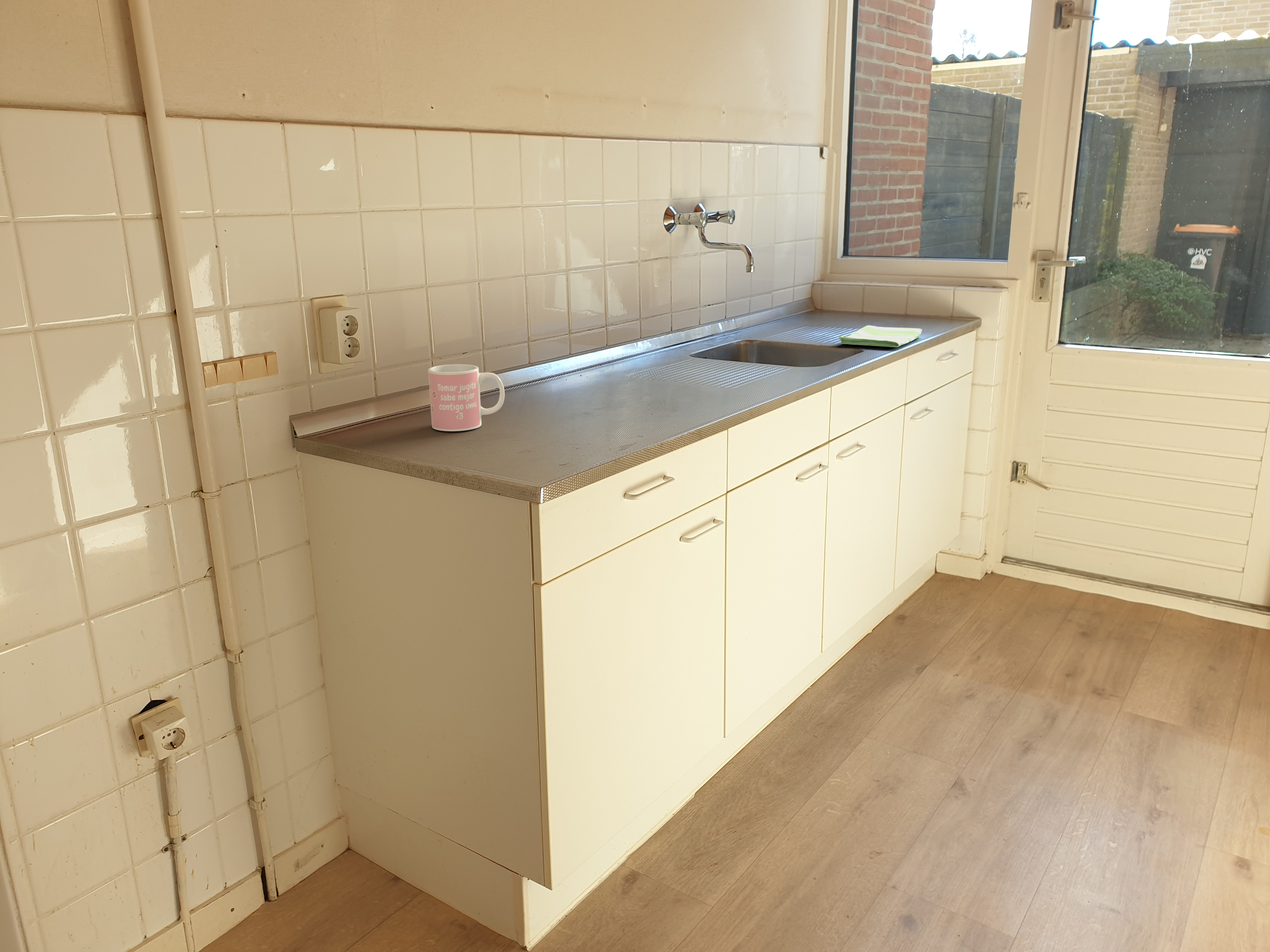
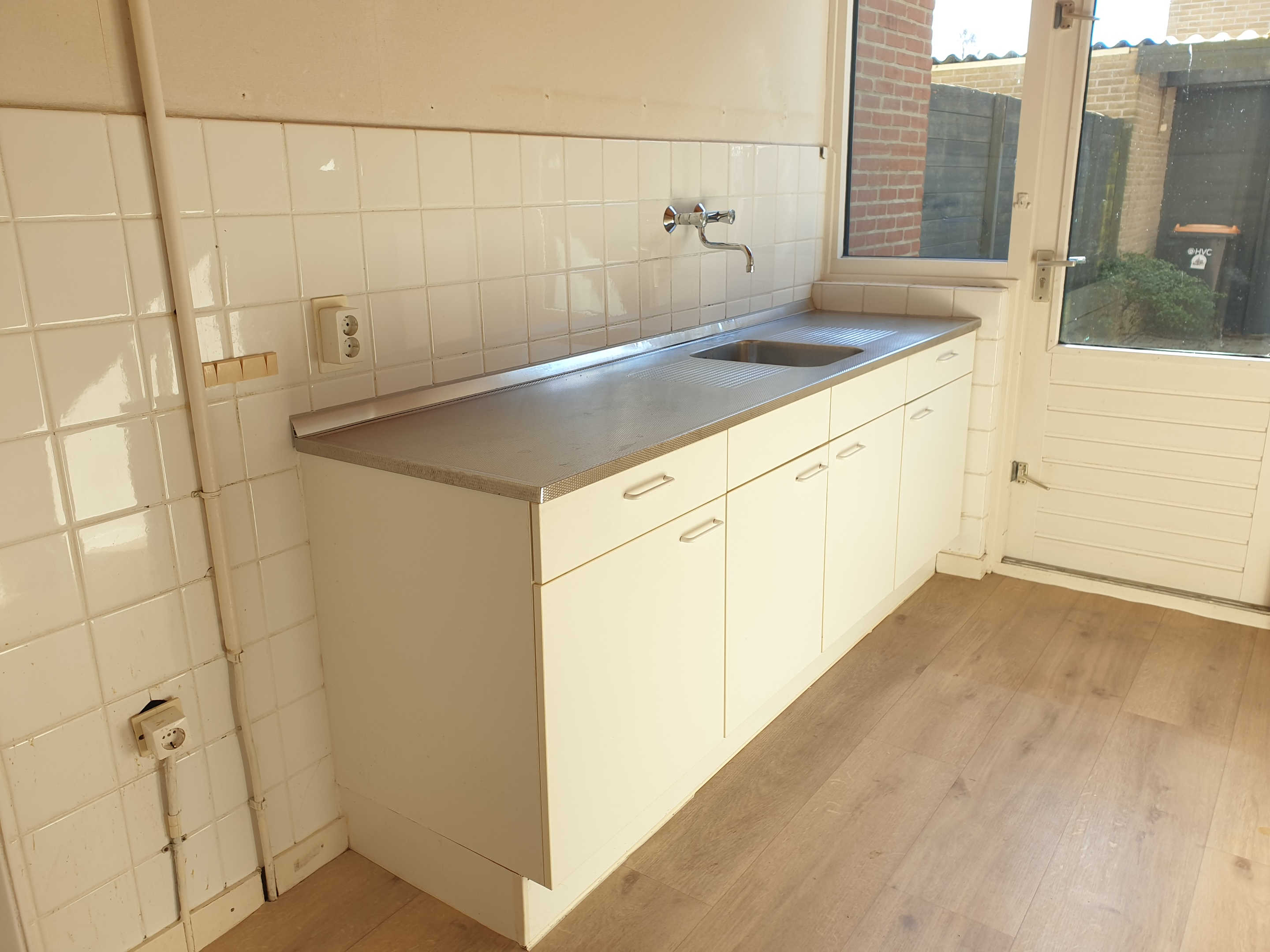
- mug (464, 396)
- dish towel (882, 336)
